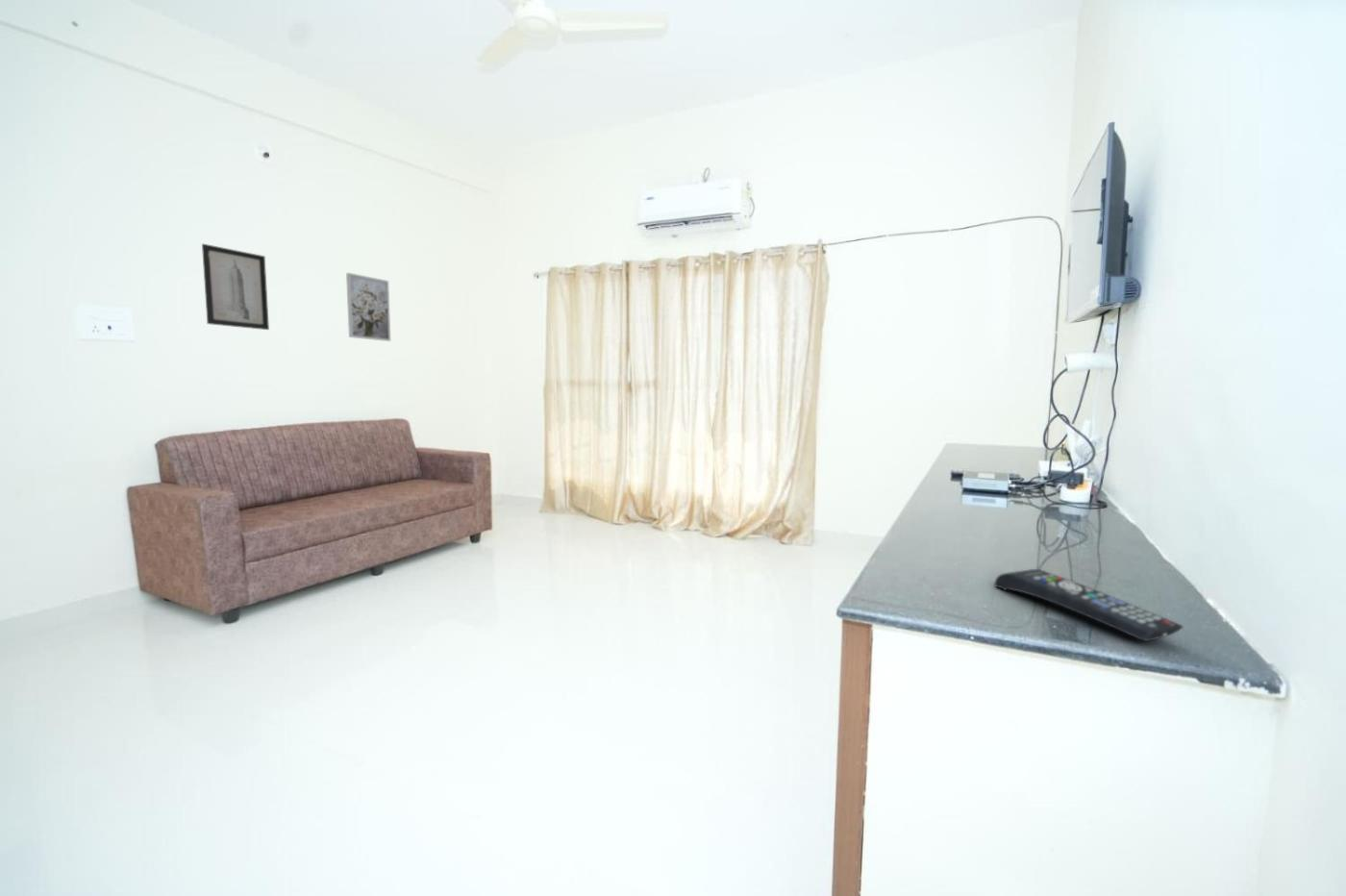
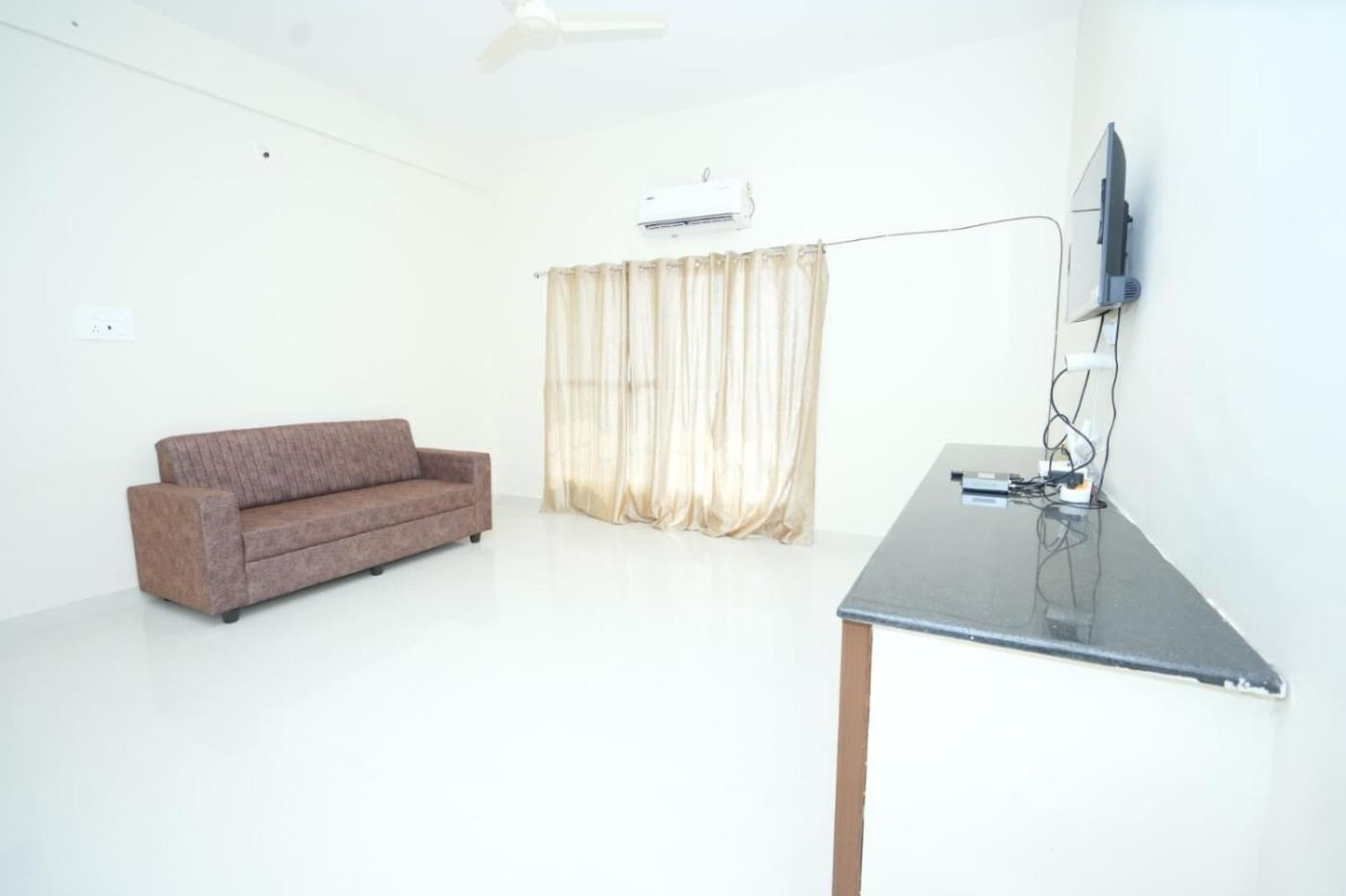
- wall art (369, 308)
- wall art (237, 288)
- remote control (1077, 599)
